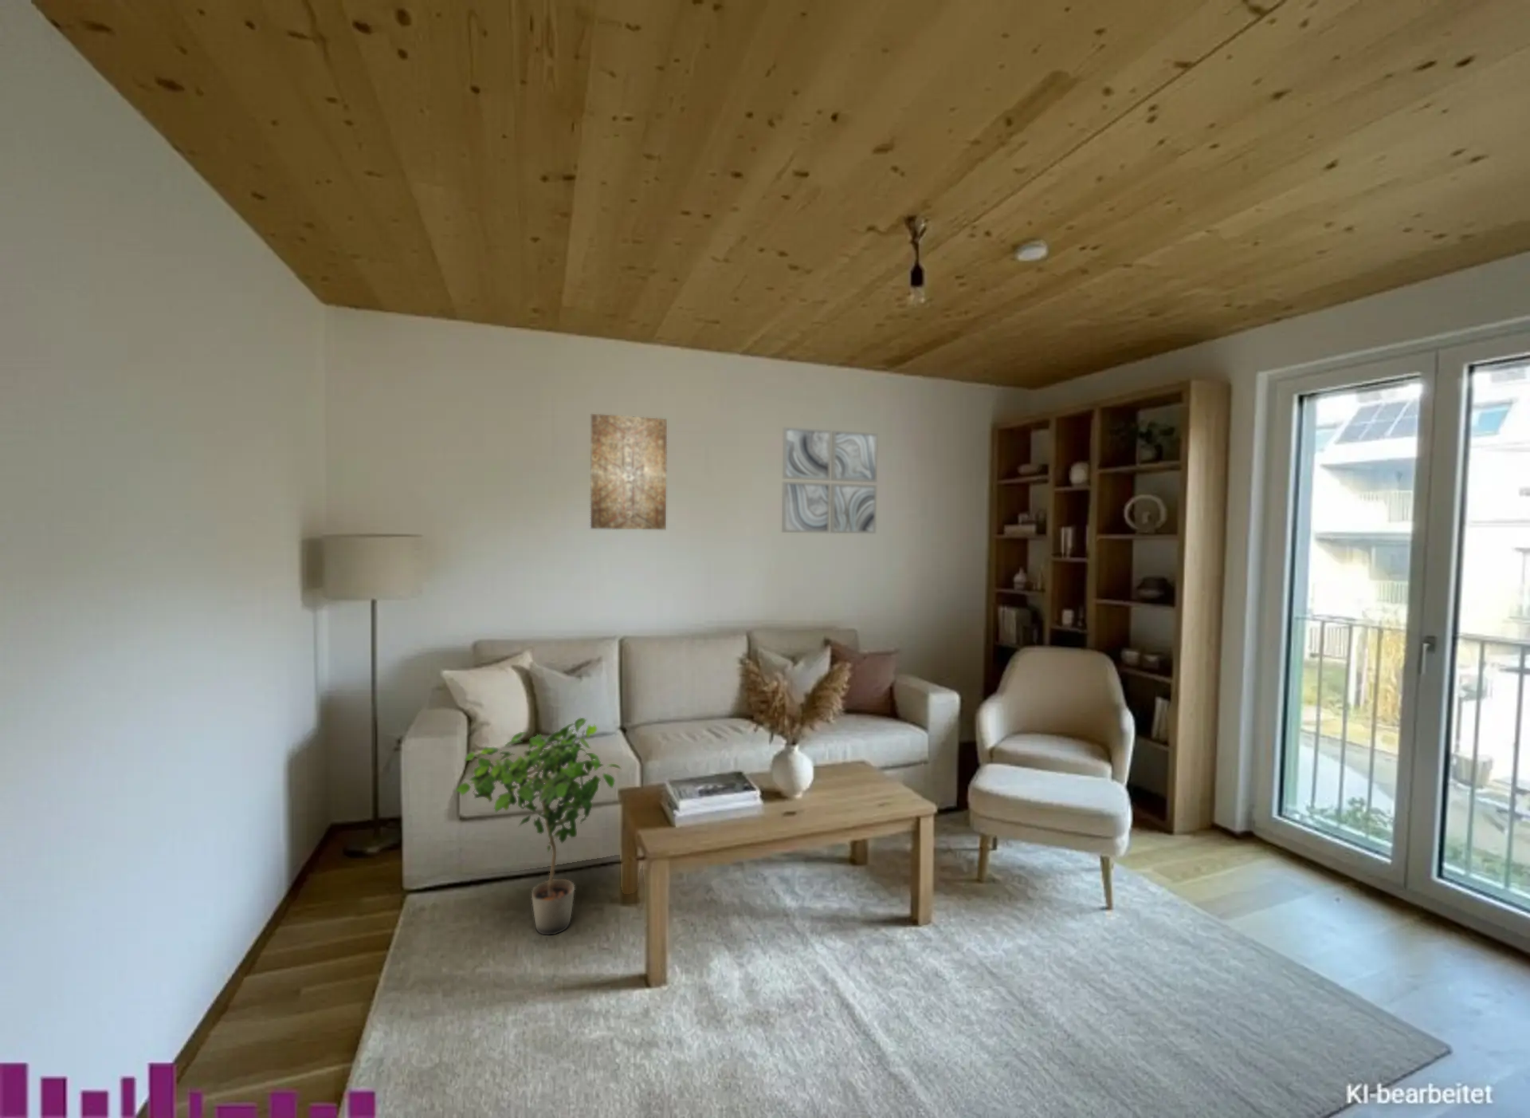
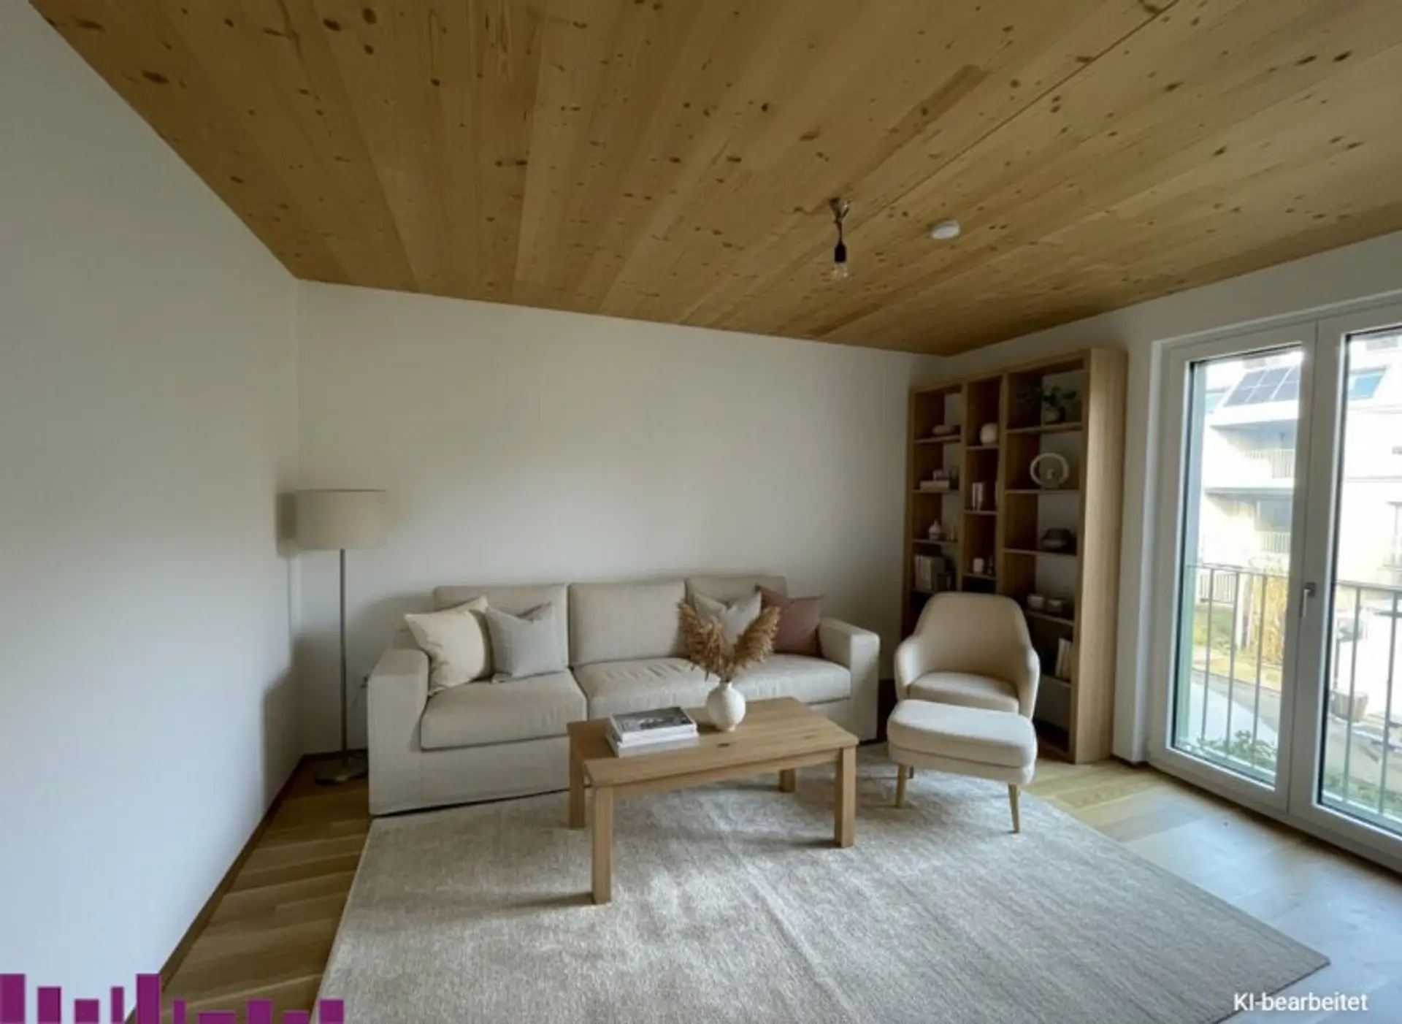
- potted plant (544, 829)
- wall art (832, 480)
- wall art (628, 473)
